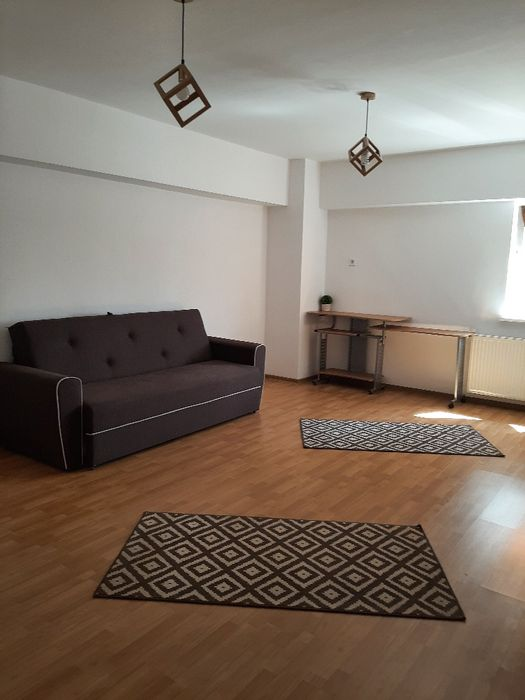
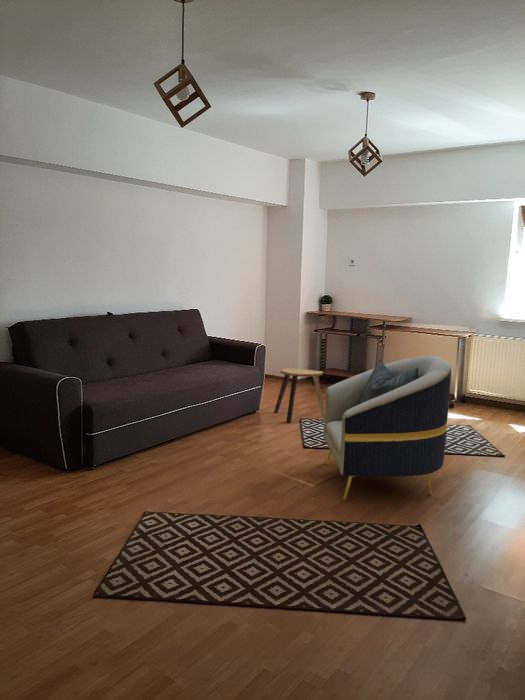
+ armchair (387, 419)
+ stool (294, 394)
